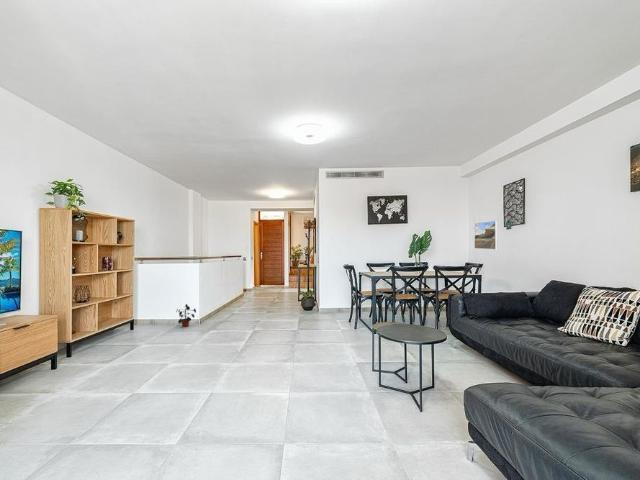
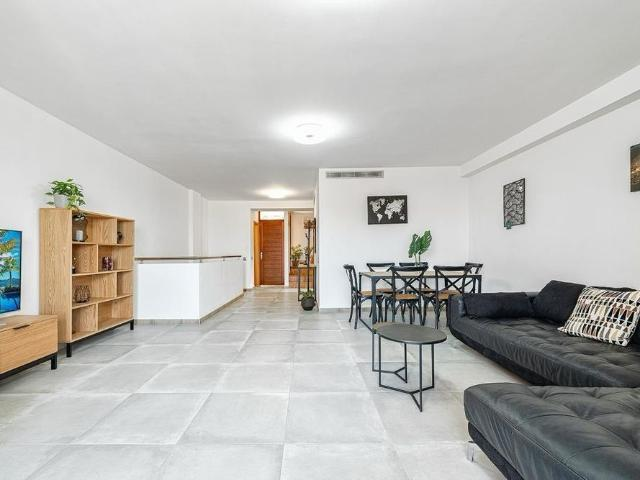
- potted plant (186, 314)
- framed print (485, 235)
